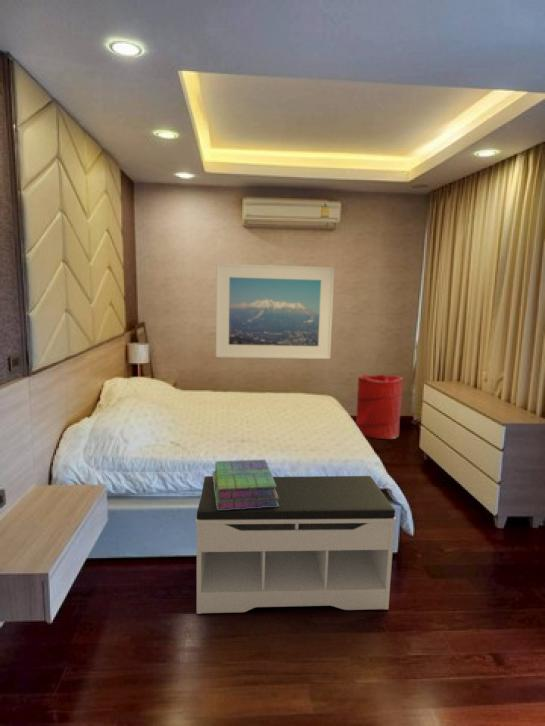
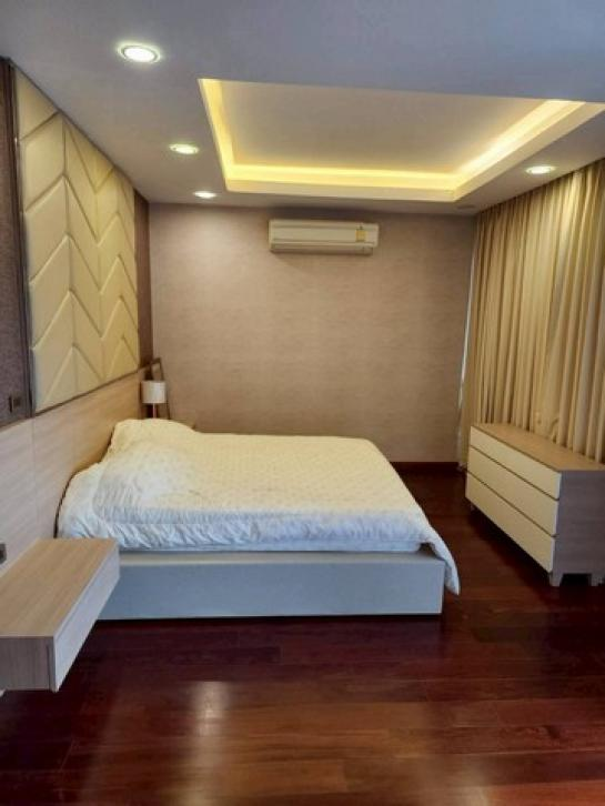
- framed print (274, 312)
- laundry hamper (378, 403)
- bench (291, 538)
- stack of books (243, 481)
